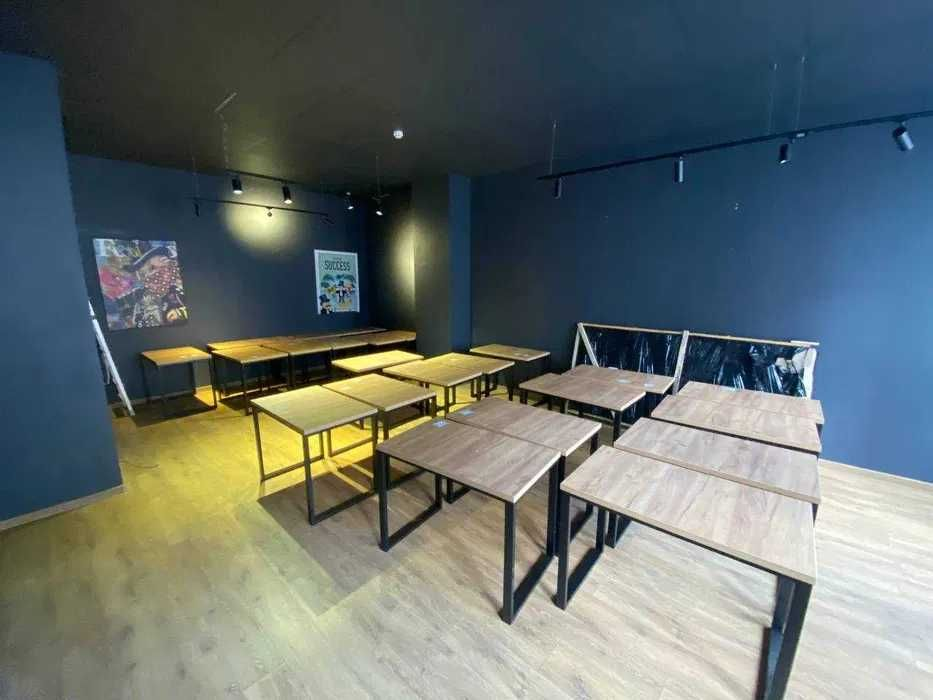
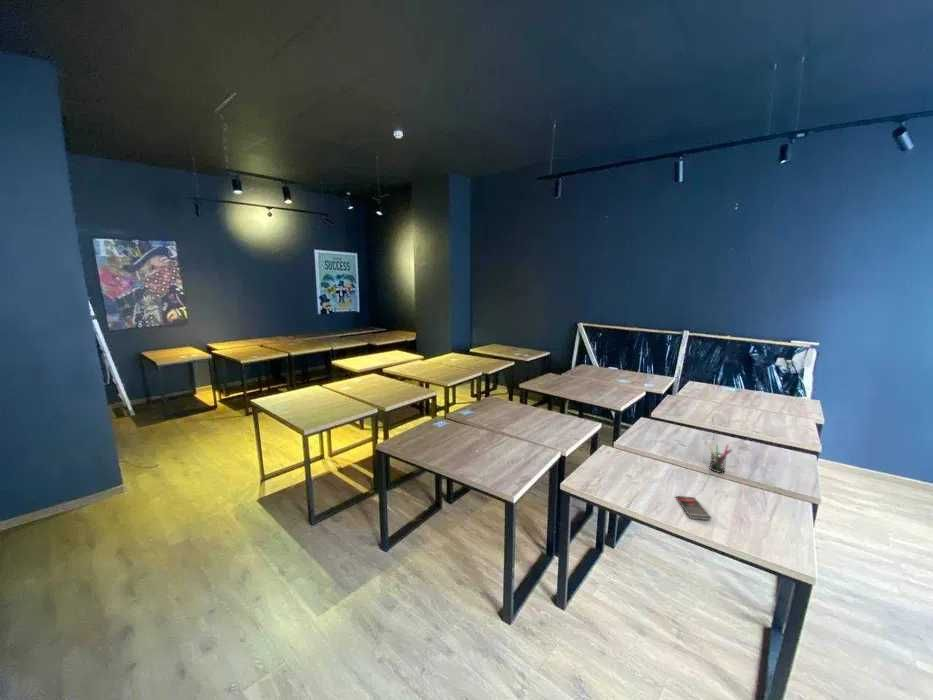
+ smartphone (692, 507)
+ pen holder (718, 456)
